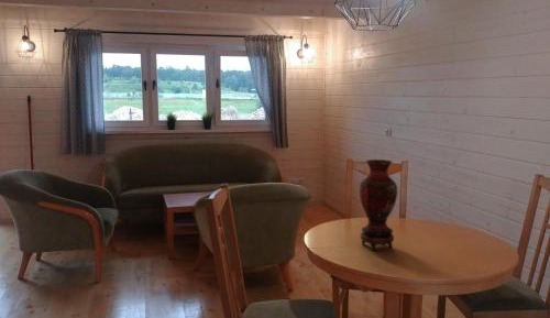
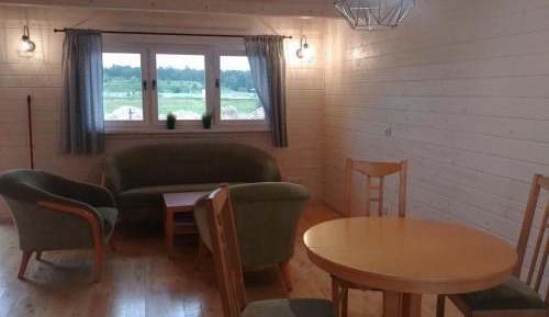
- vase (377, 204)
